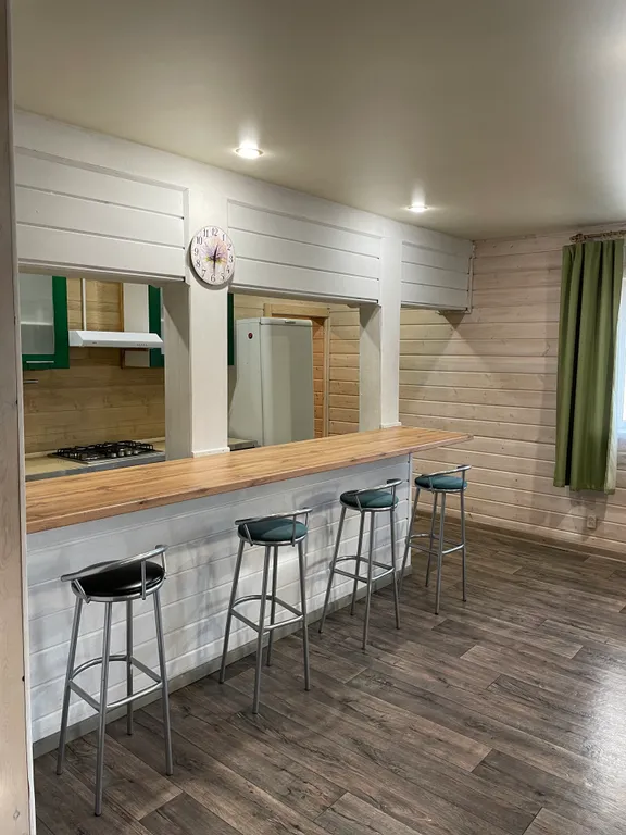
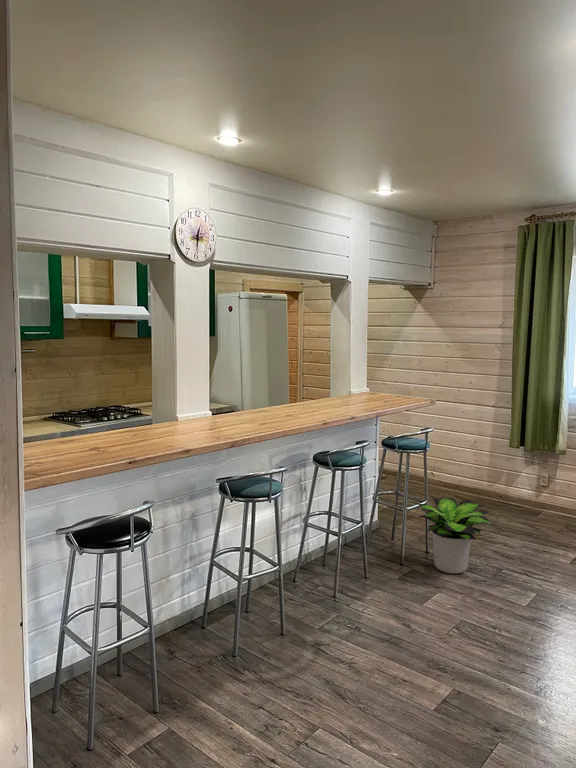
+ potted plant (456, 539)
